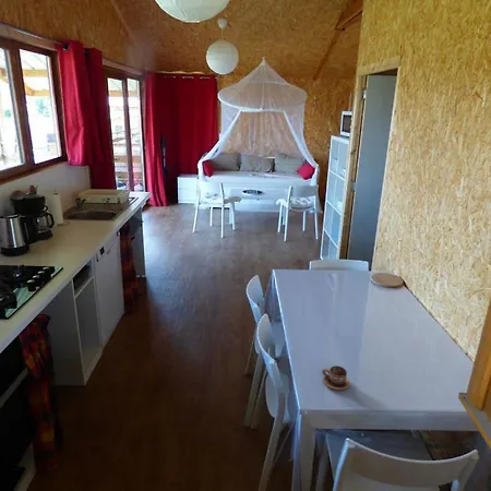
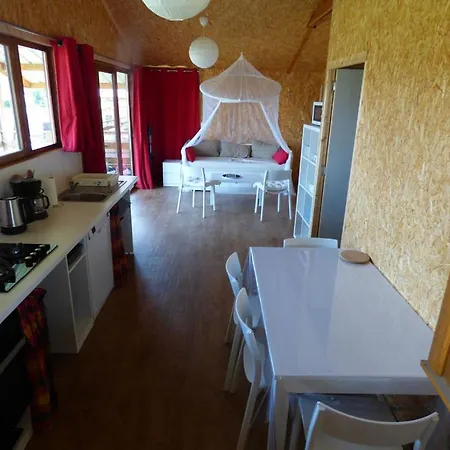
- cup (336, 376)
